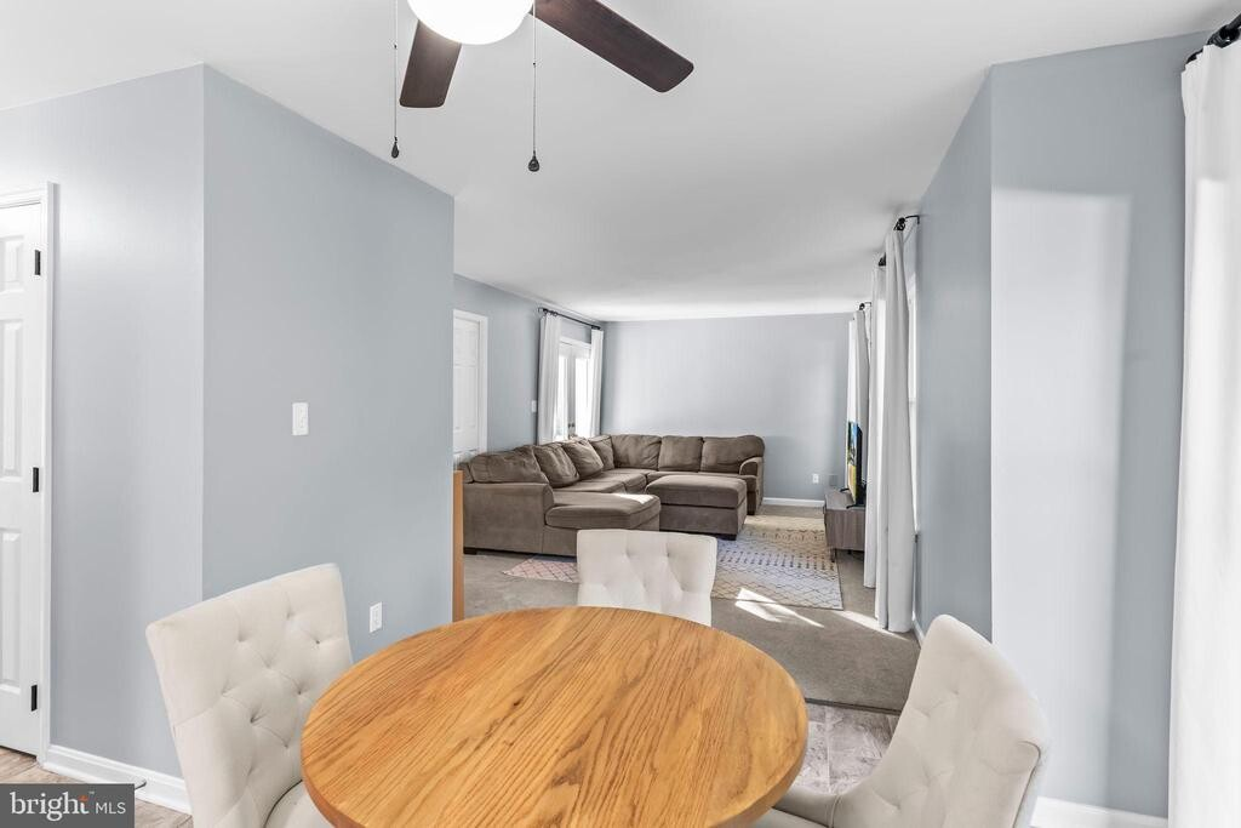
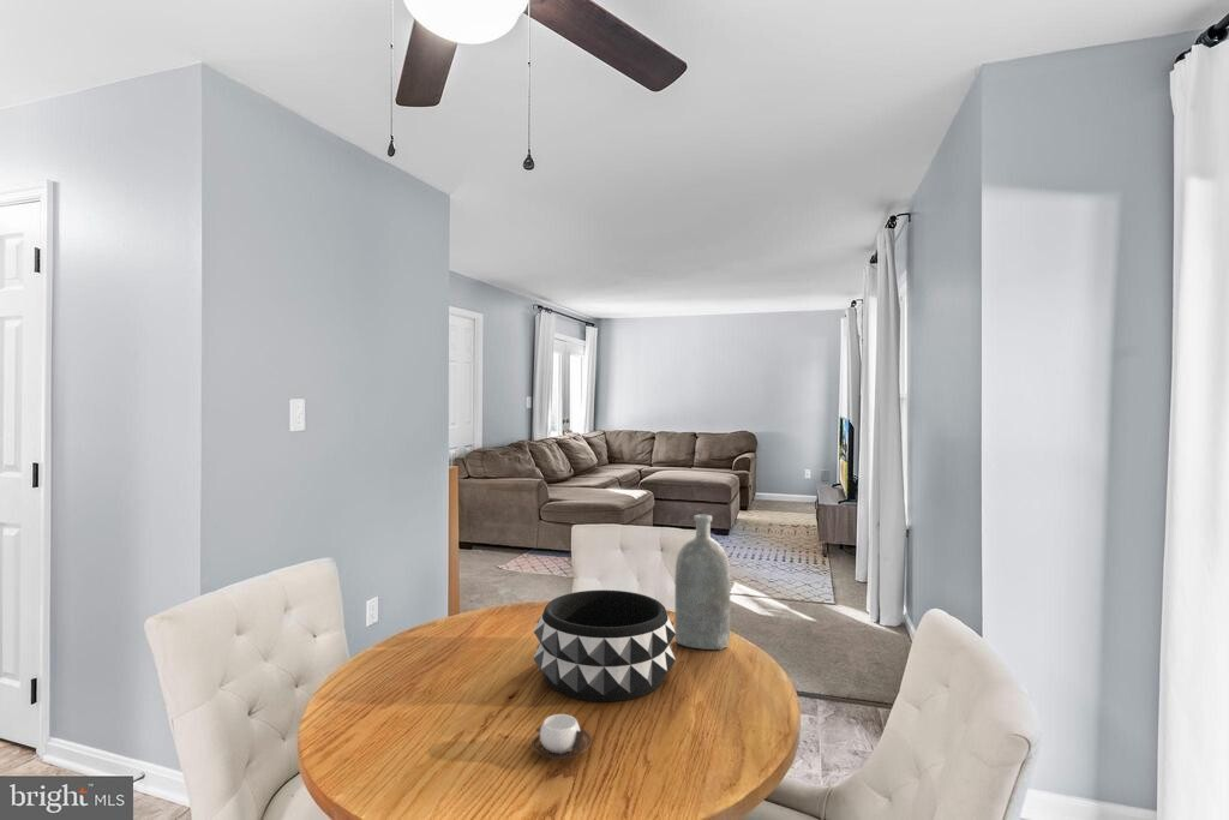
+ bottle (702, 580)
+ cup (559, 736)
+ decorative bowl (604, 640)
